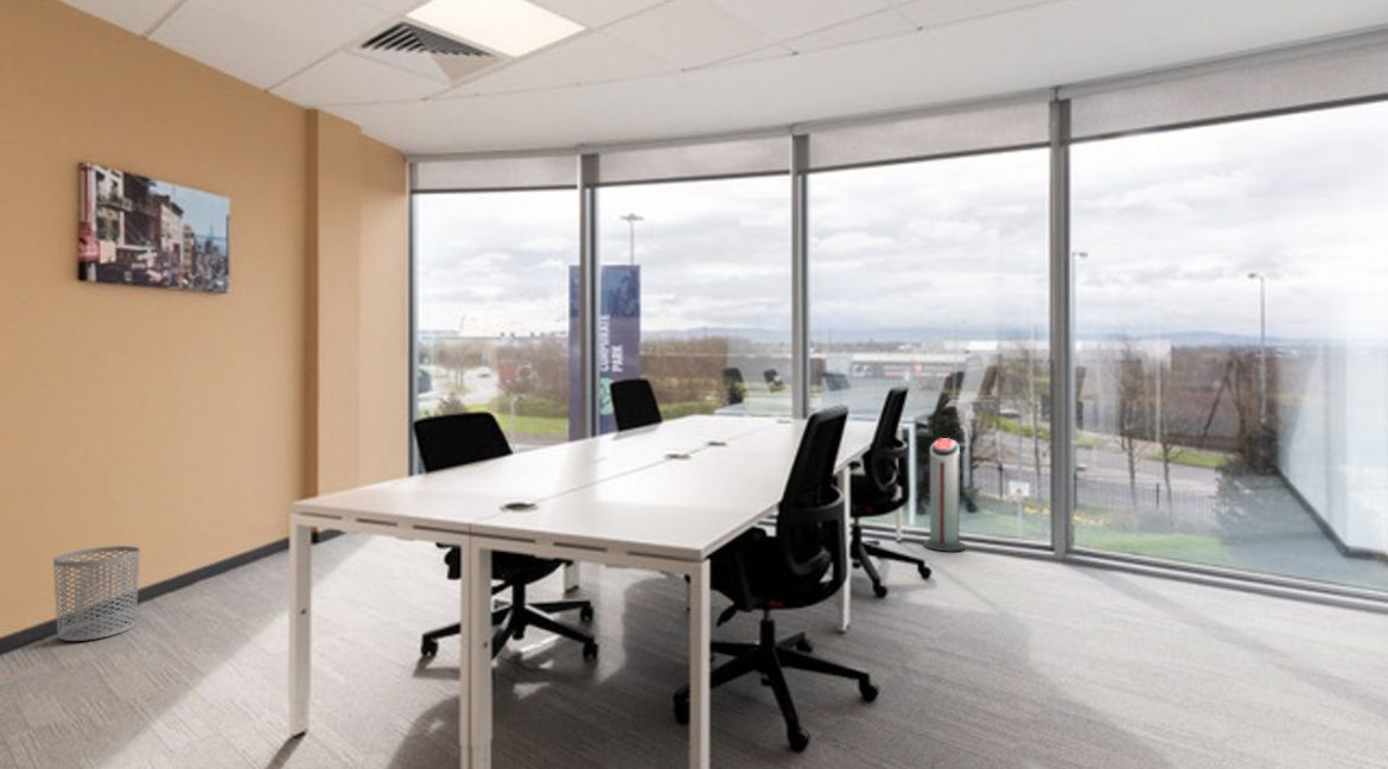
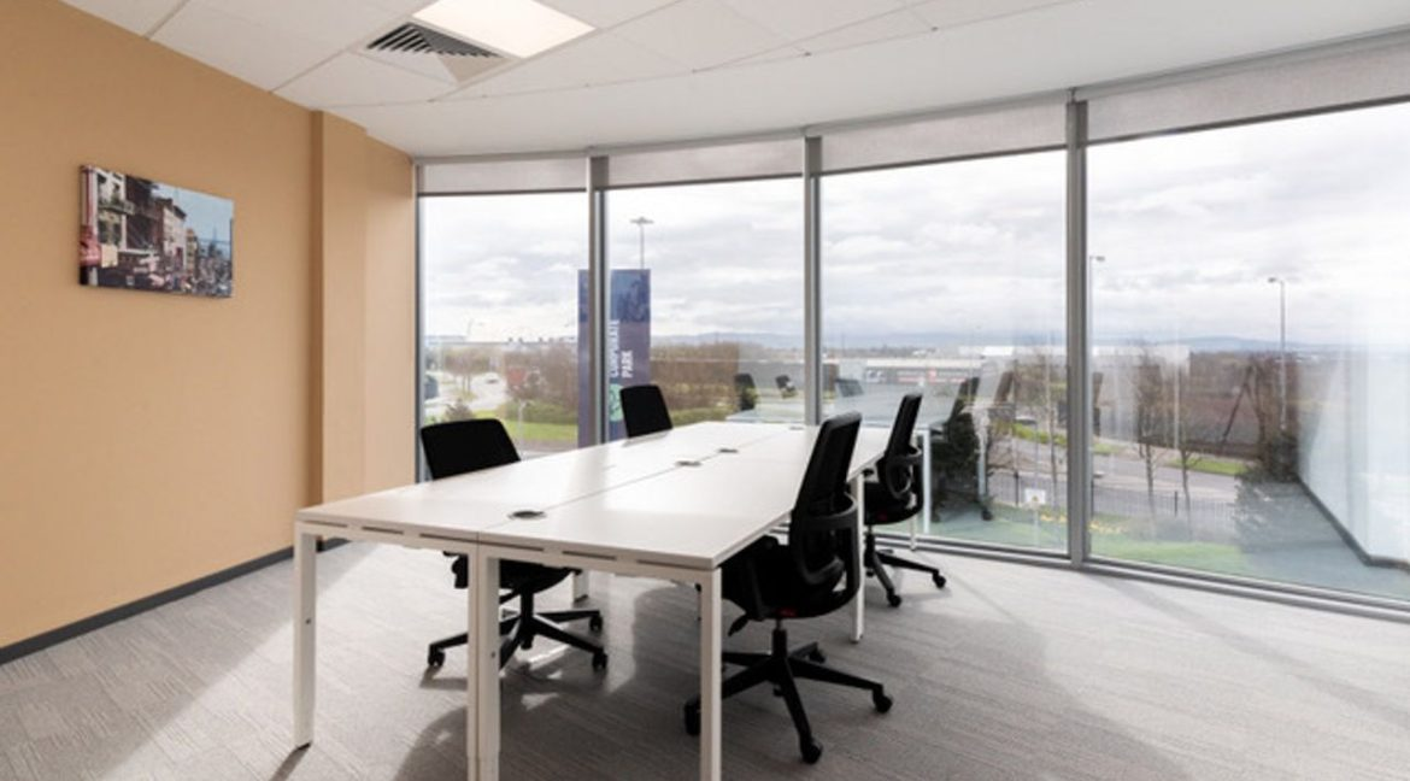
- air purifier (944, 492)
- waste bin (97, 592)
